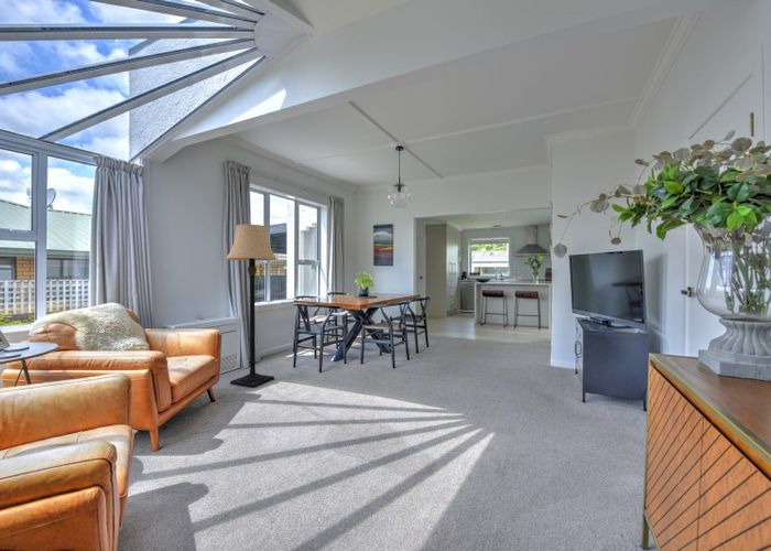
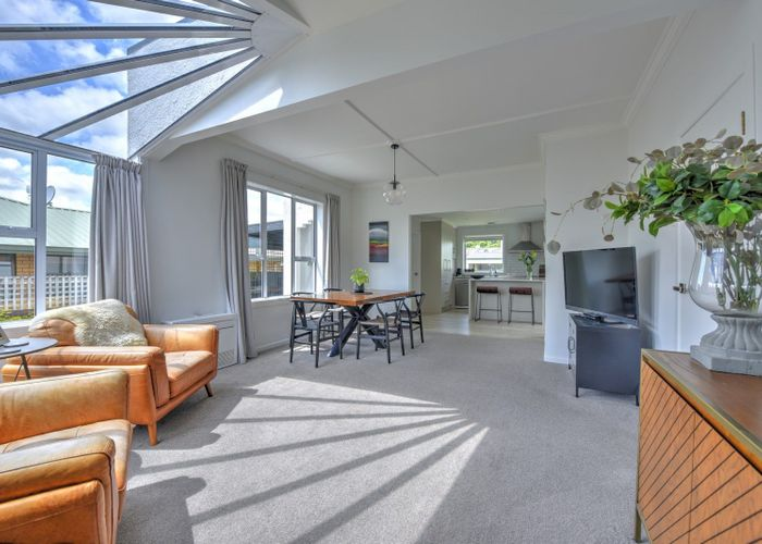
- lamp (252, 303)
